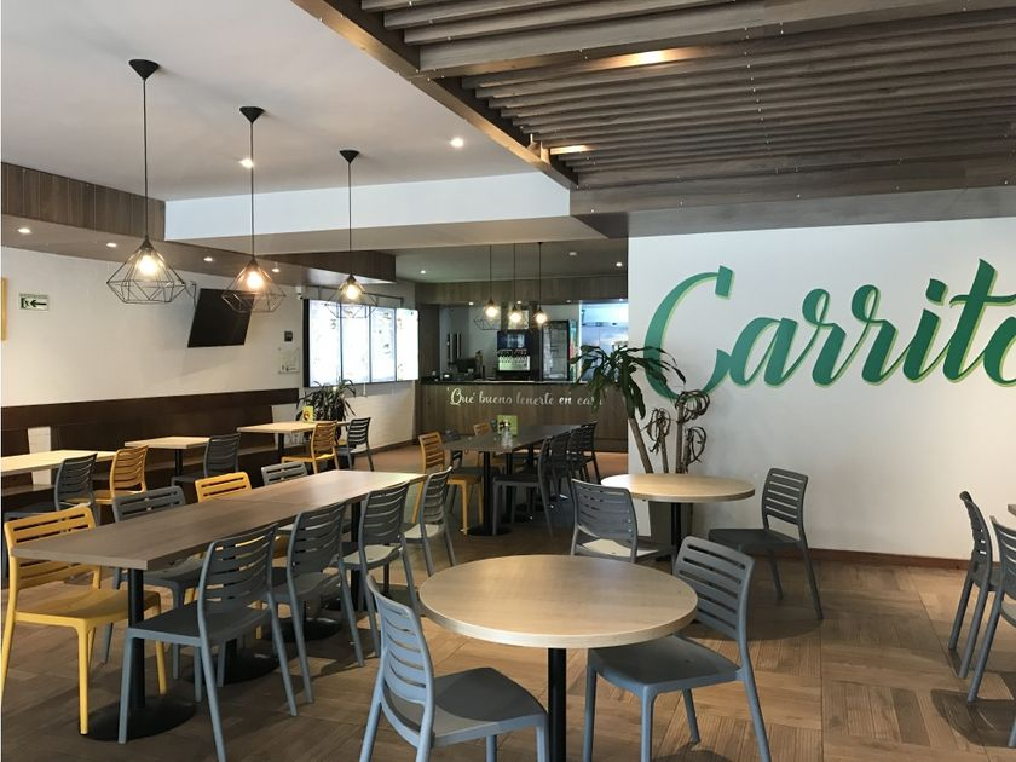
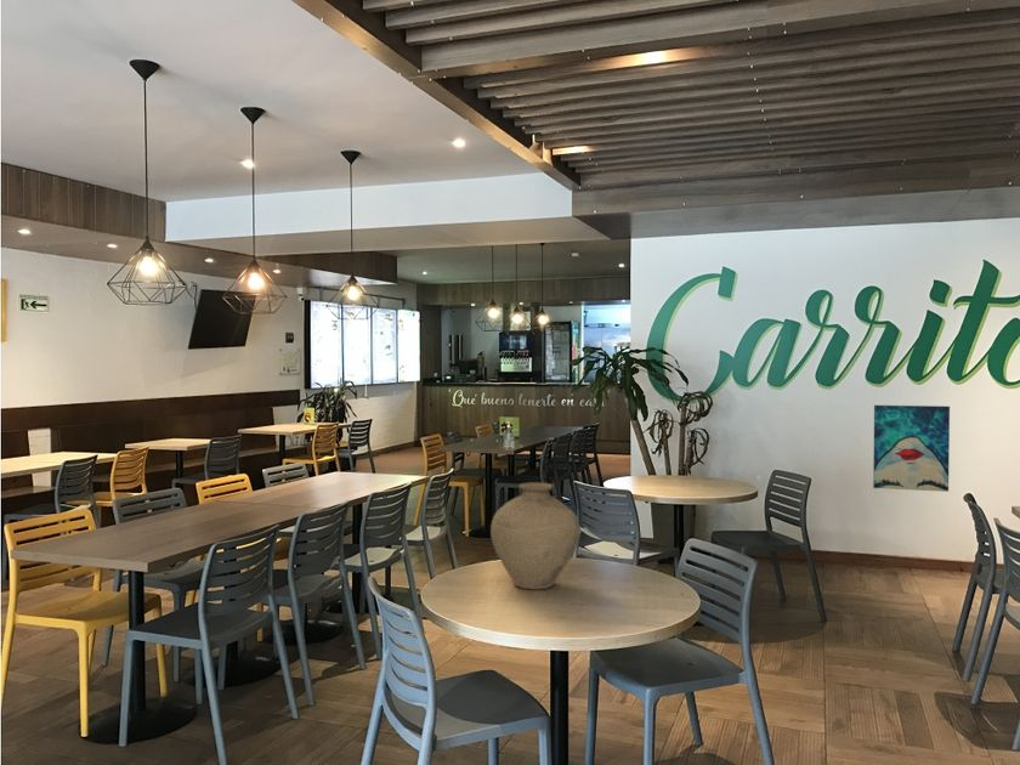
+ wall art (911, 447)
+ vase (534, 534)
